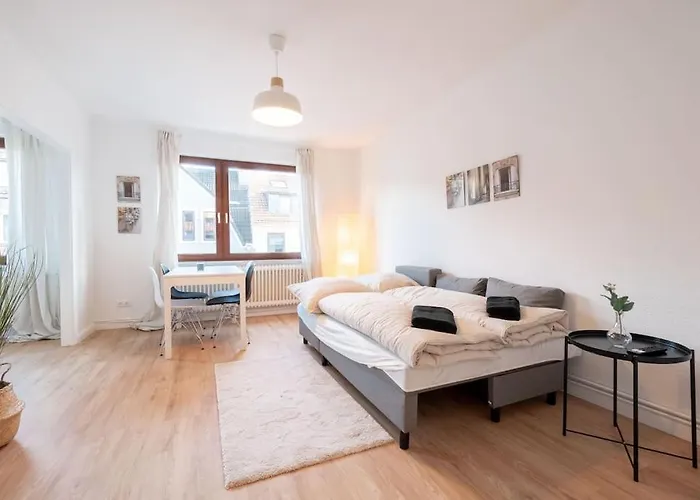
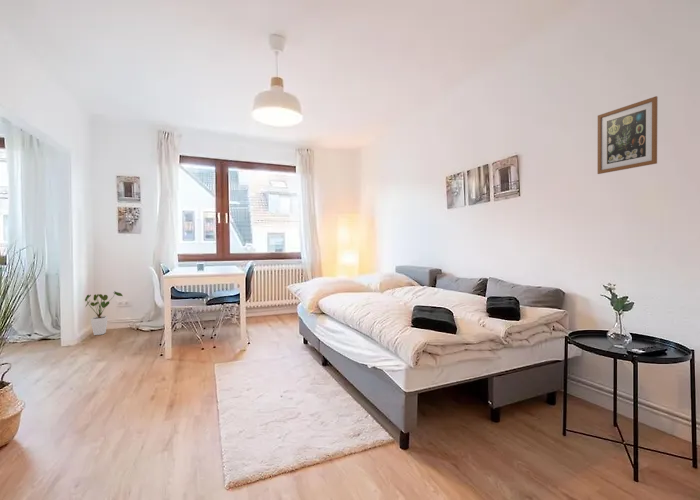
+ wall art (625, 137)
+ house plant (102, 311)
